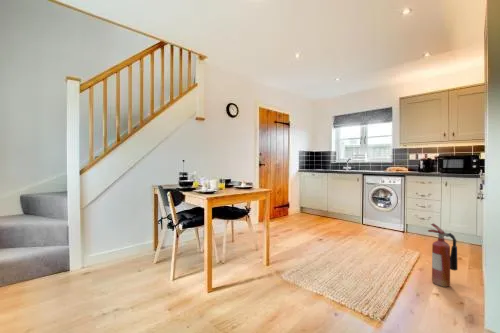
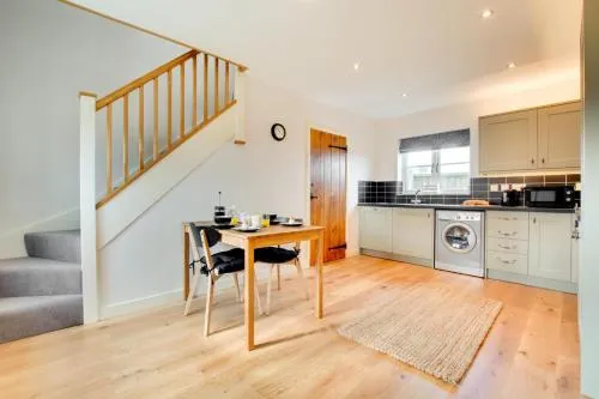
- fire extinguisher (443, 254)
